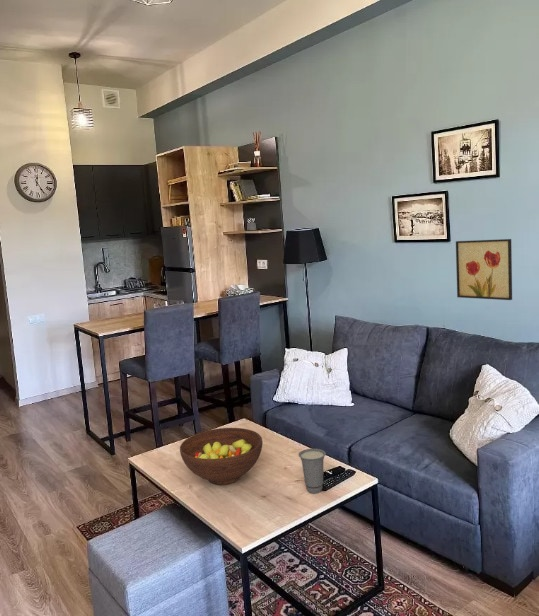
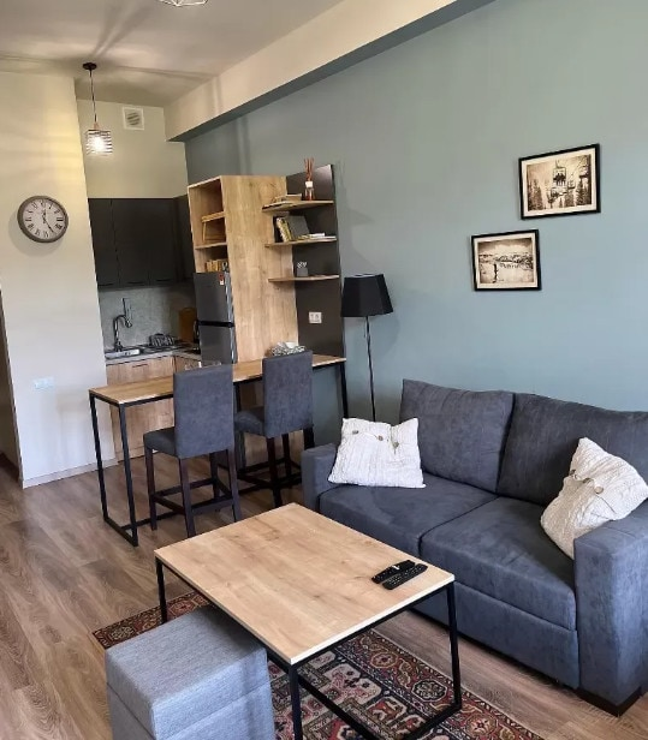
- fruit bowl (222, 460)
- wall art (483, 269)
- cup (313, 471)
